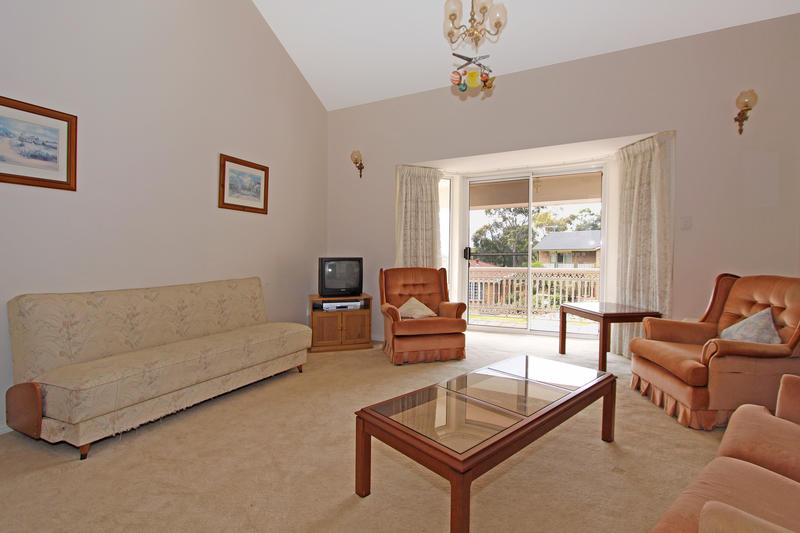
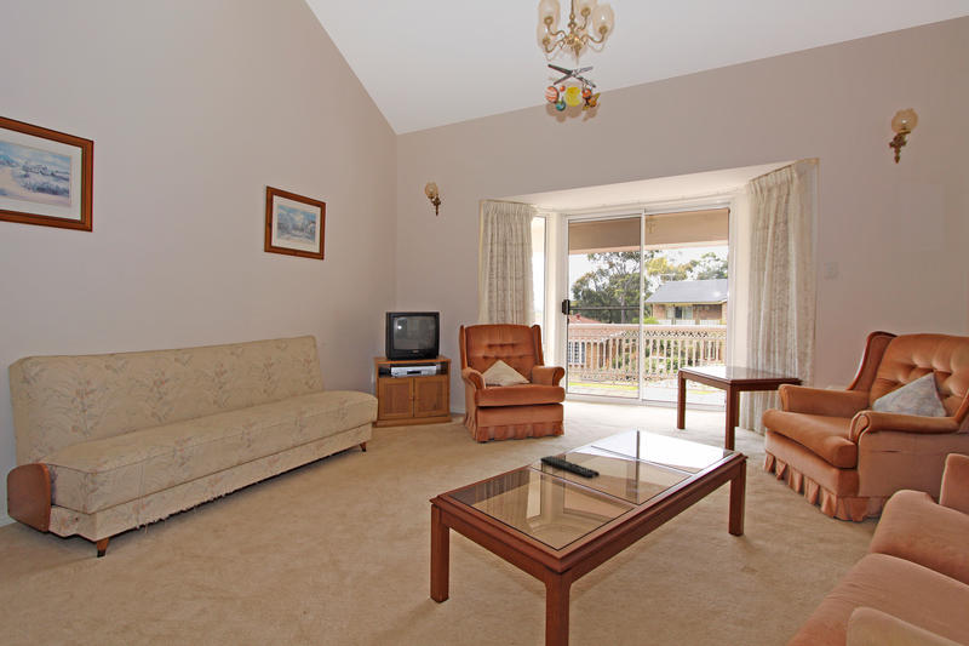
+ remote control (568, 465)
